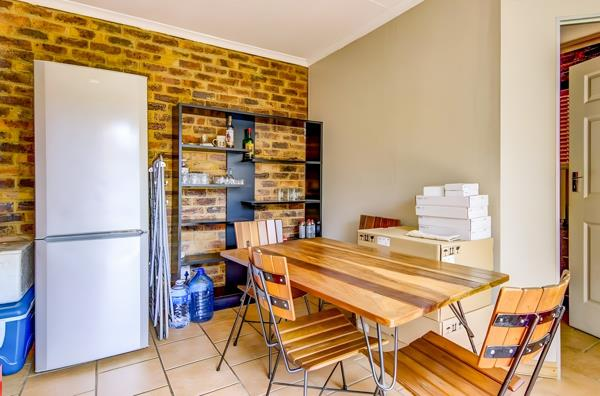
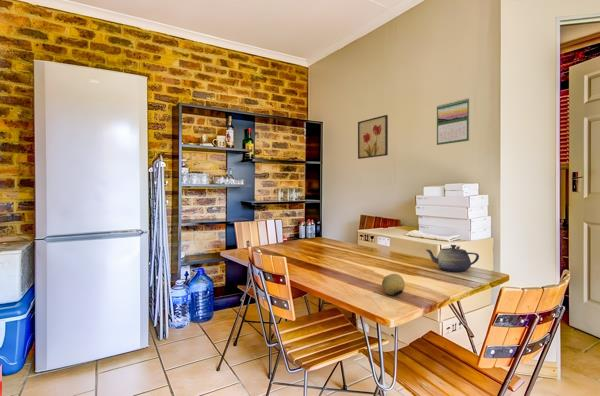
+ teapot (451, 257)
+ wall art (372, 138)
+ calendar (452, 121)
+ fruit (393, 284)
